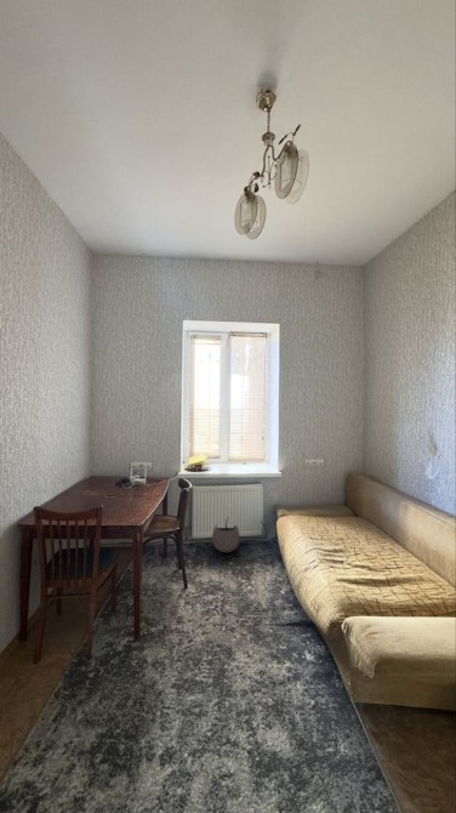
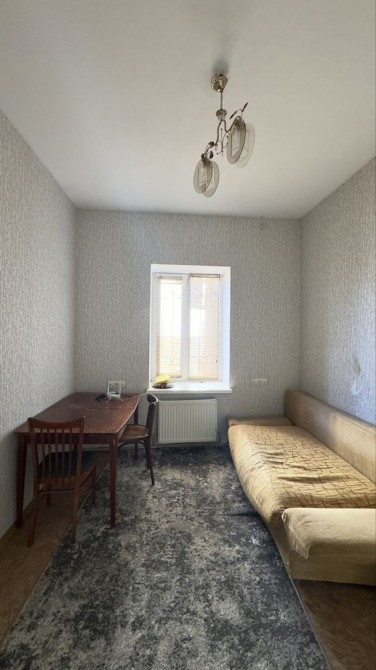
- plant pot (226, 533)
